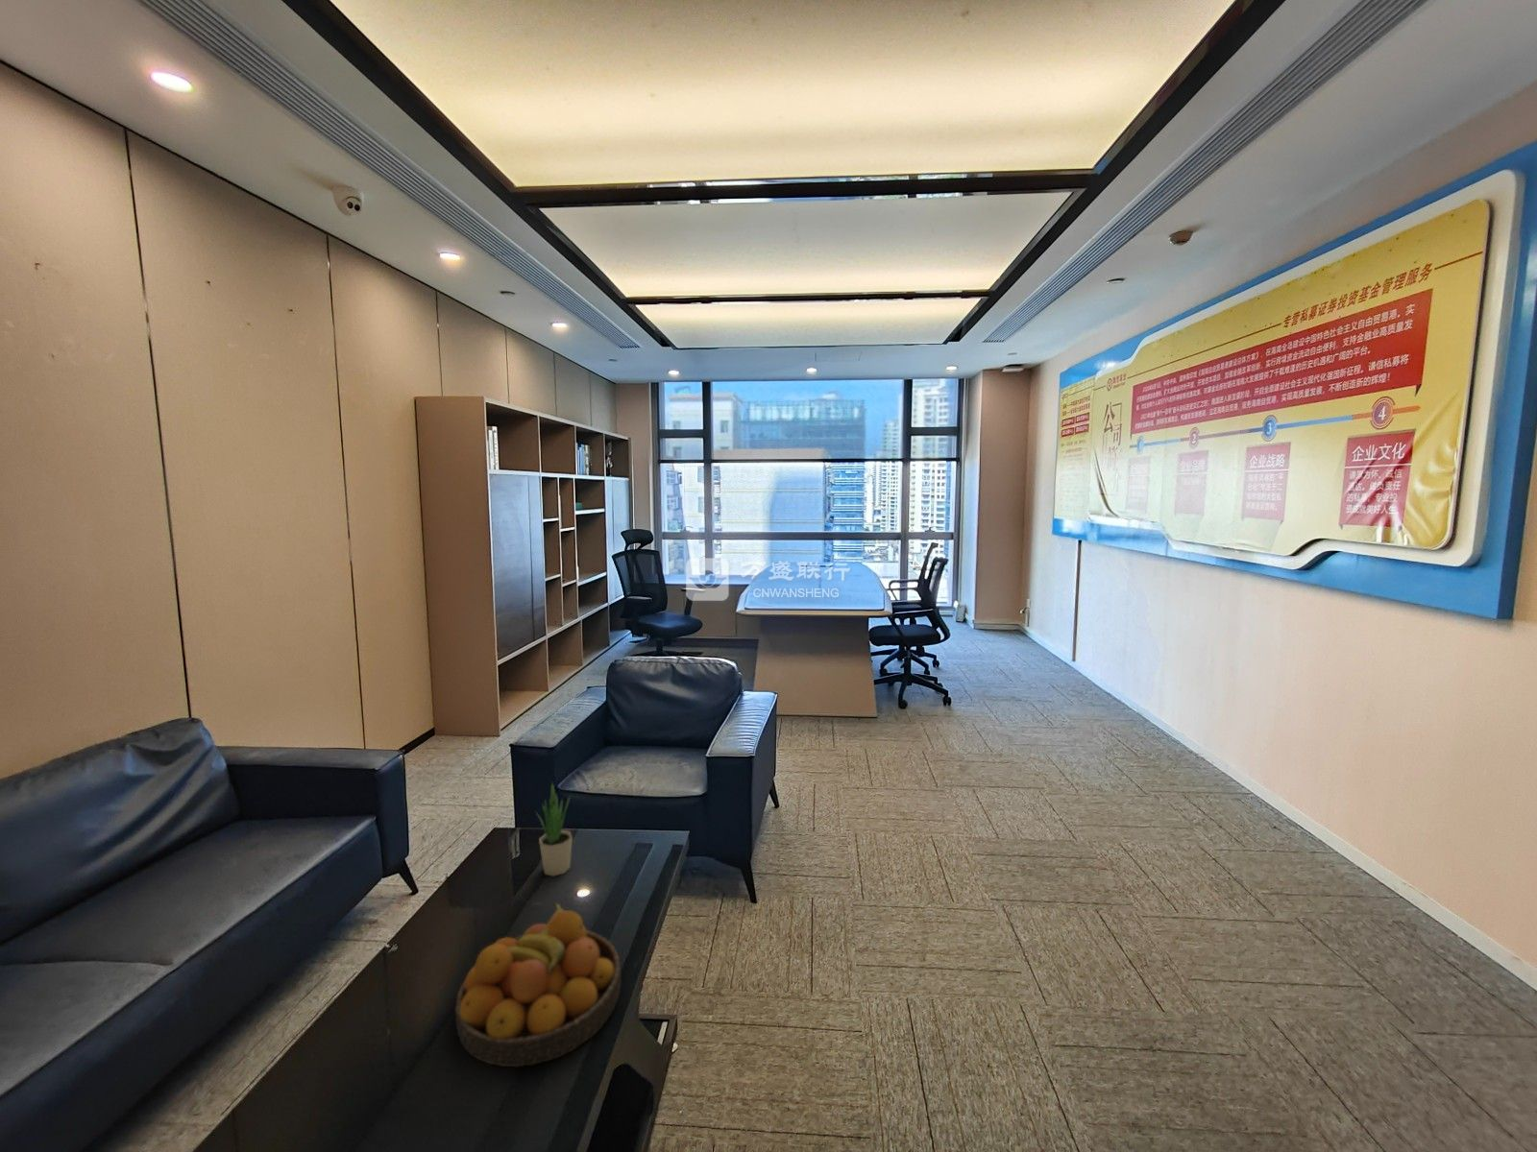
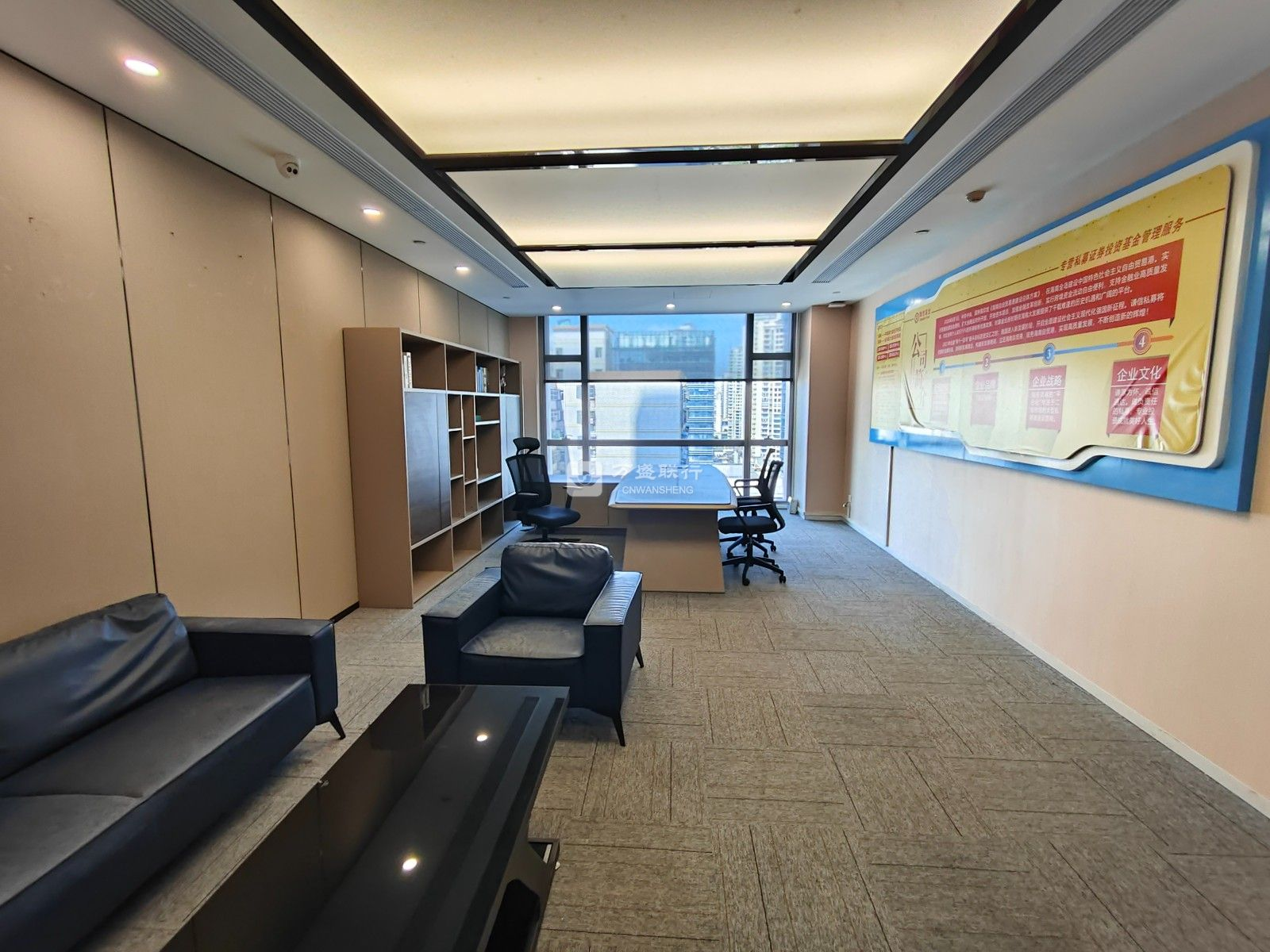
- fruit bowl (540, 968)
- potted plant (553, 826)
